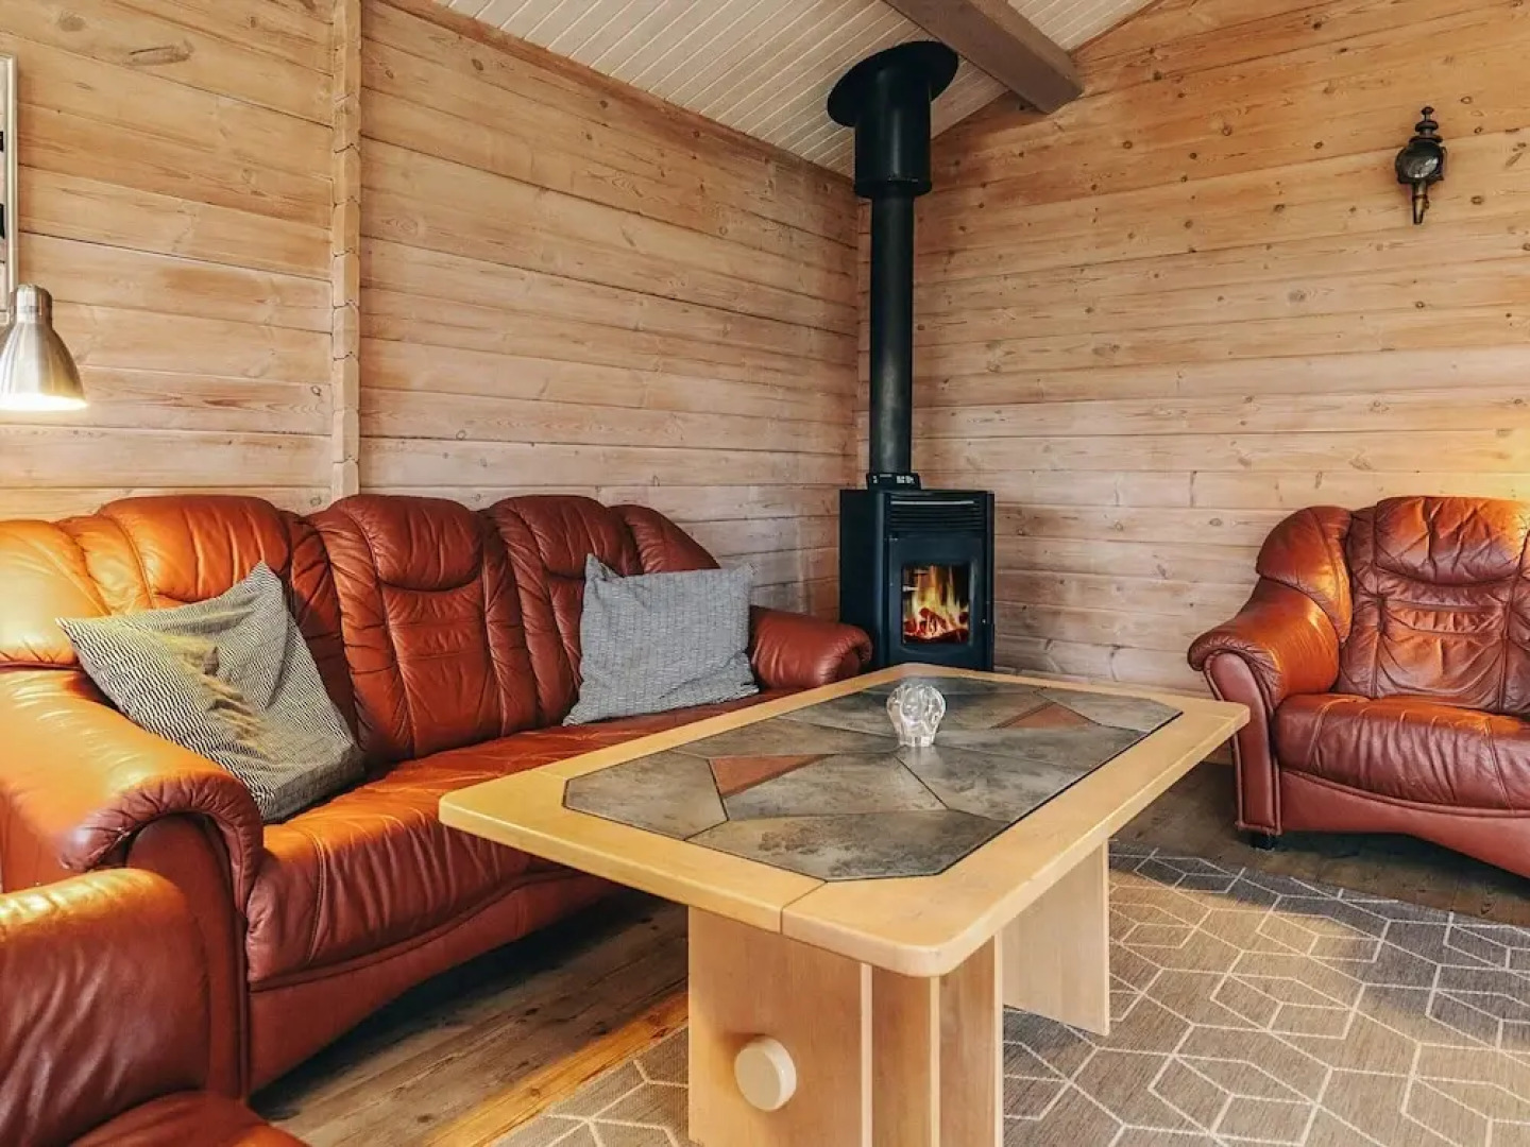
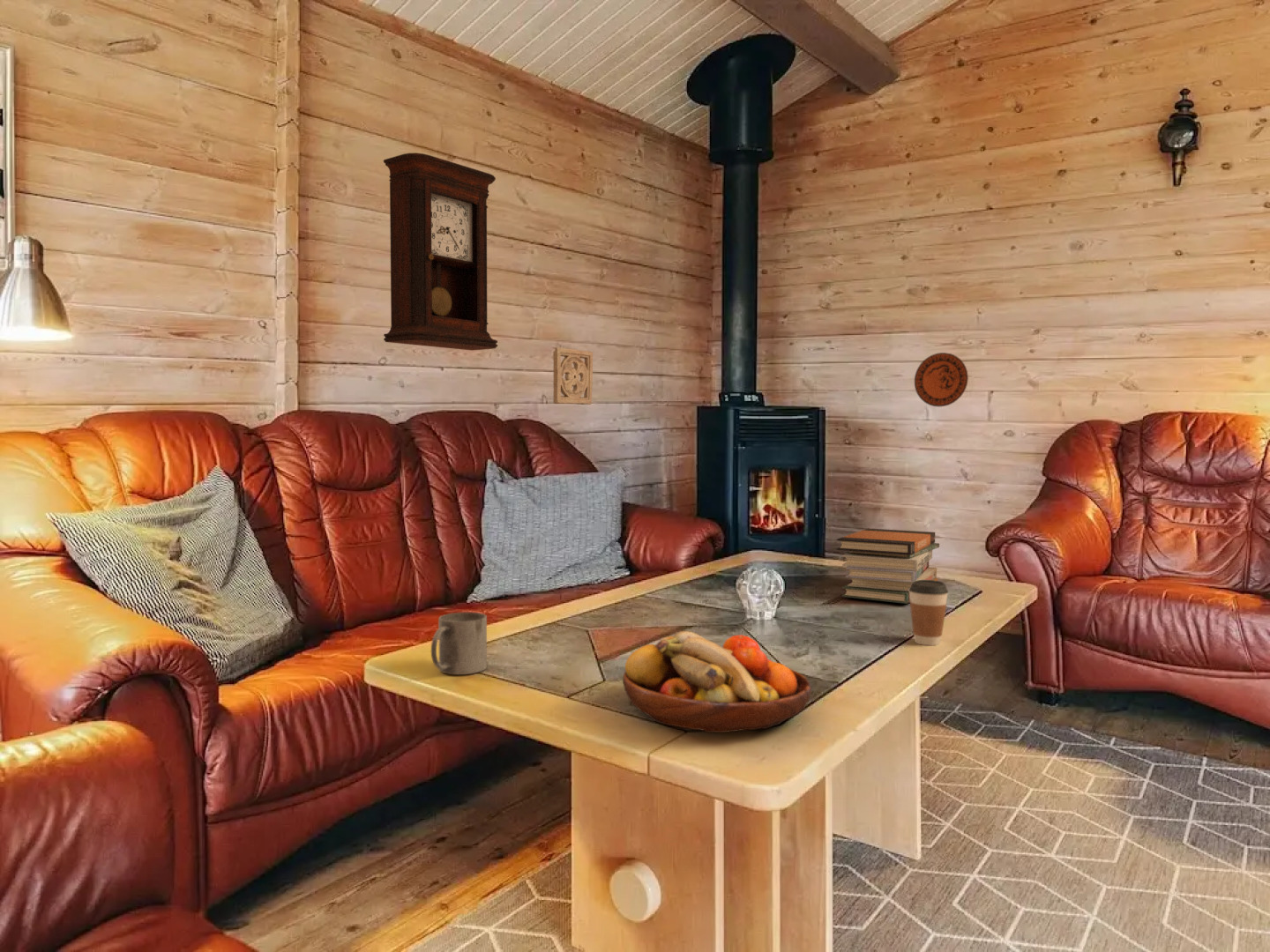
+ pendulum clock (445, 257)
+ book stack (889, 563)
+ decorative plate (940, 379)
+ coffee cup (928, 613)
+ fruit bowl (716, 670)
+ wall ornament (572, 376)
+ mug (456, 644)
